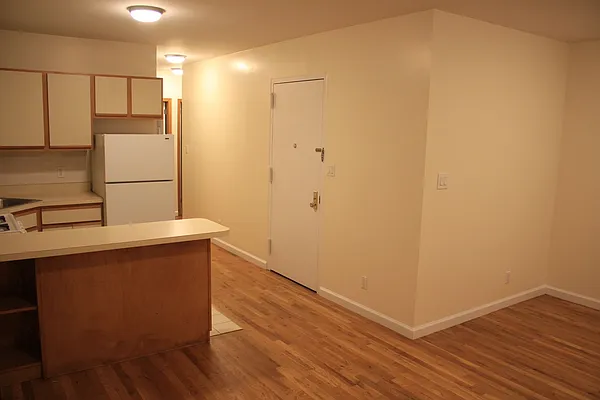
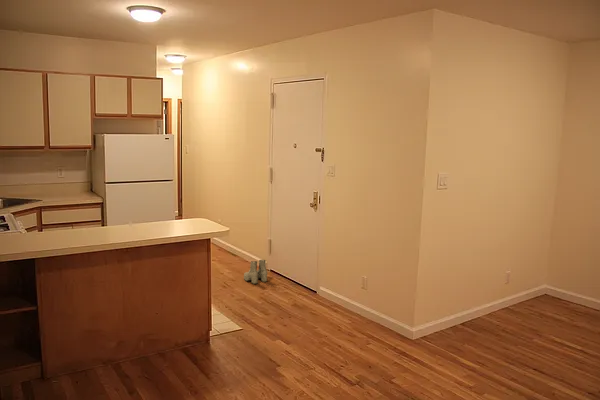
+ boots (255, 269)
